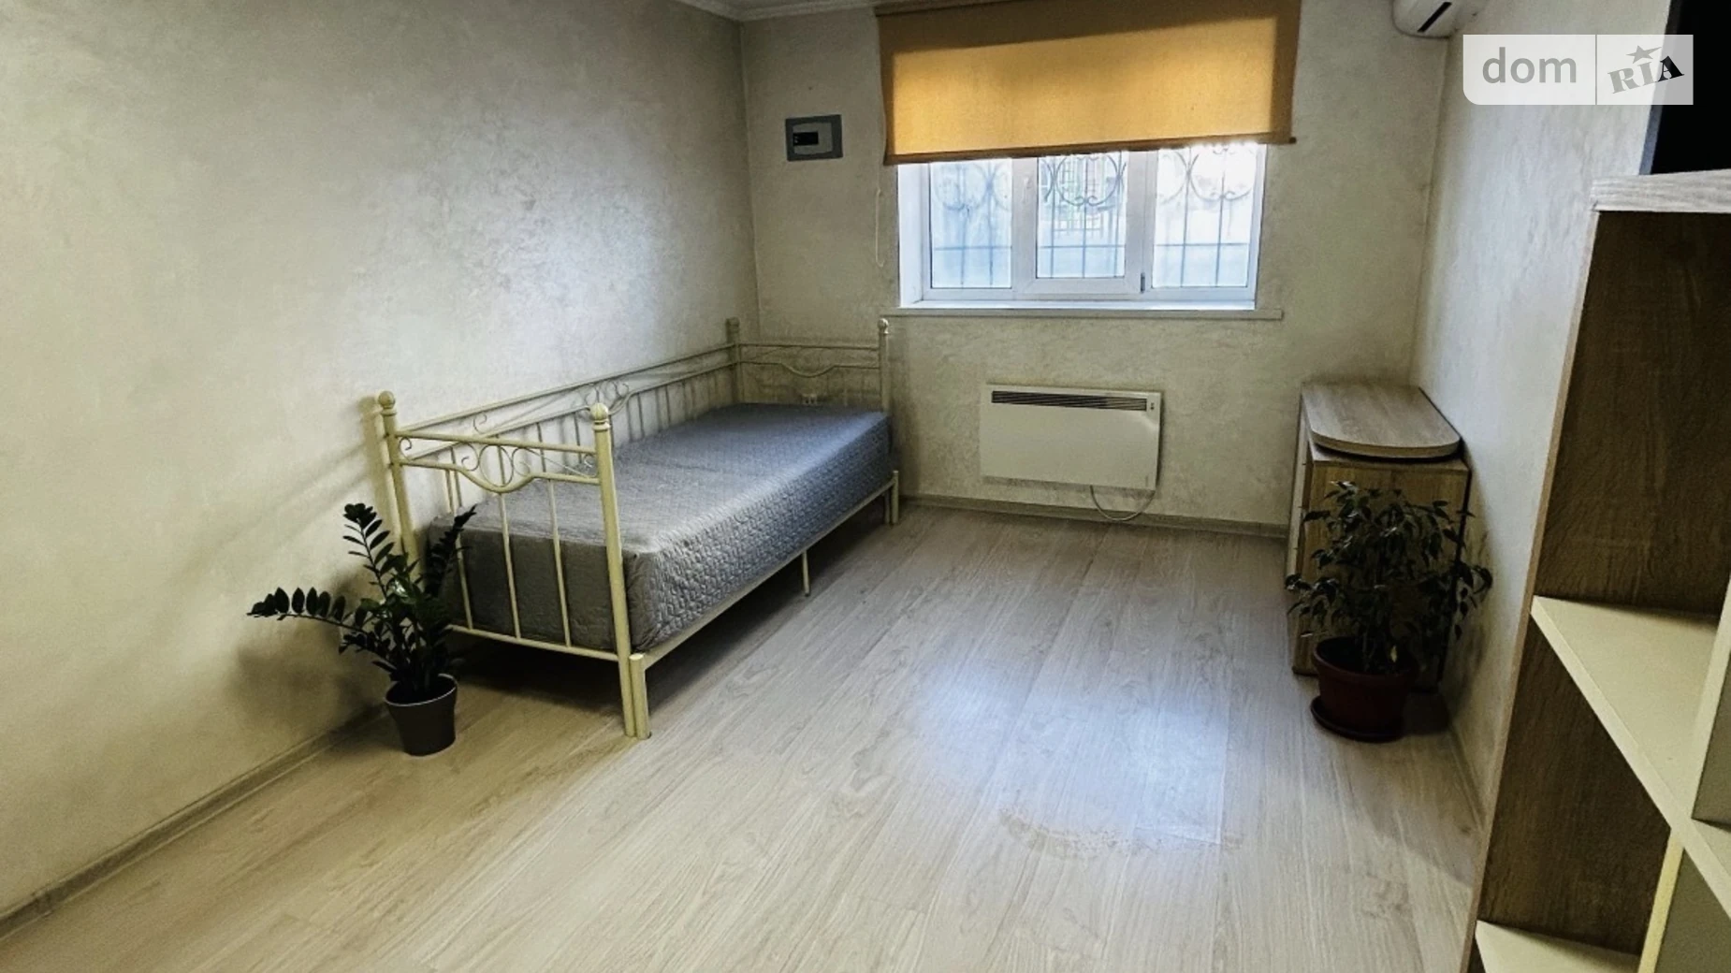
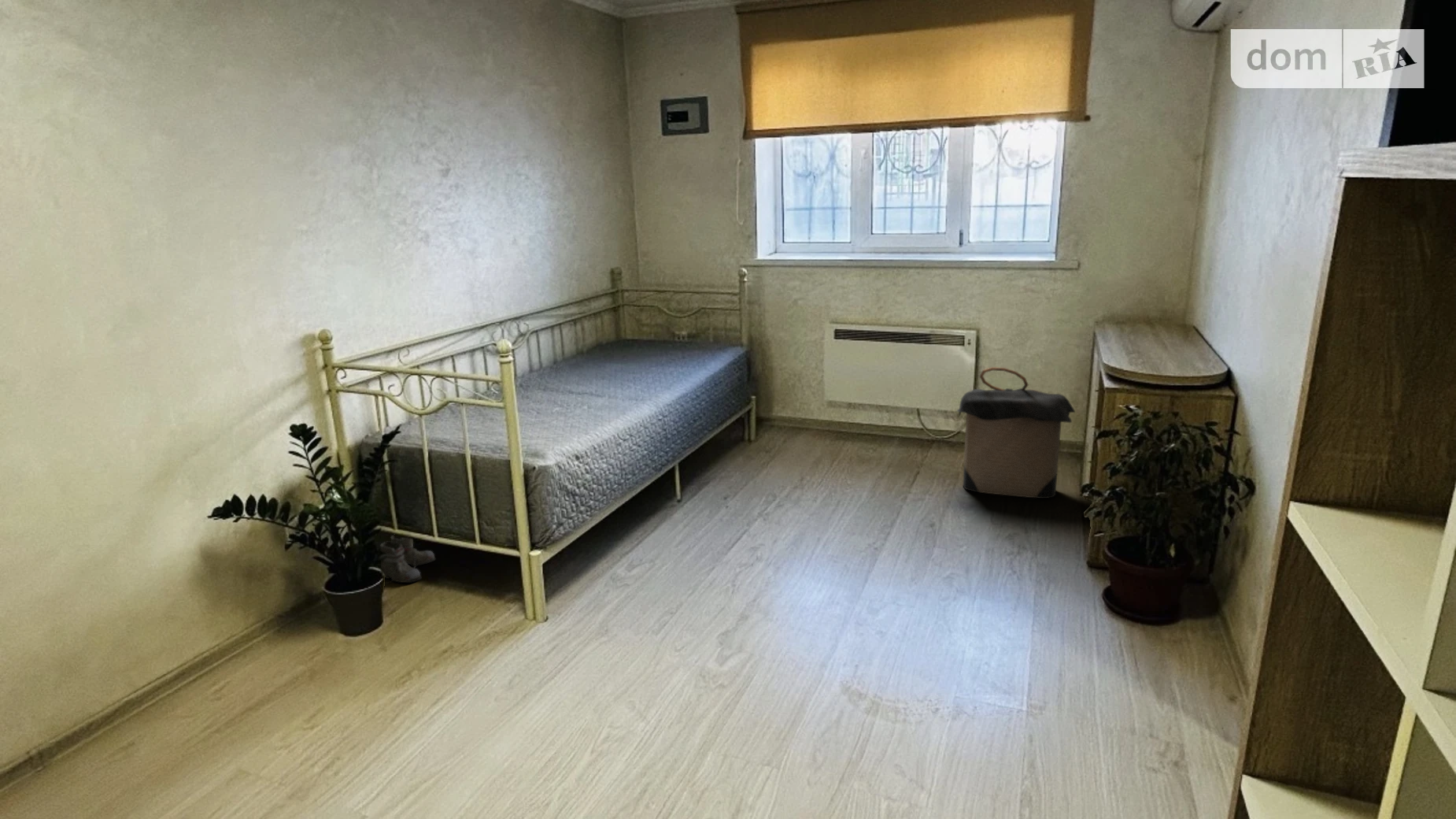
+ boots (405, 555)
+ laundry hamper (1014, 428)
